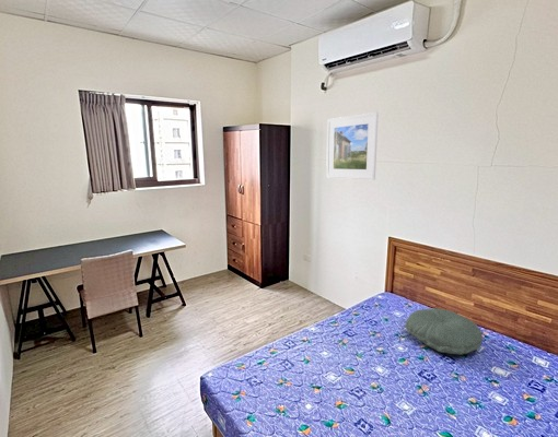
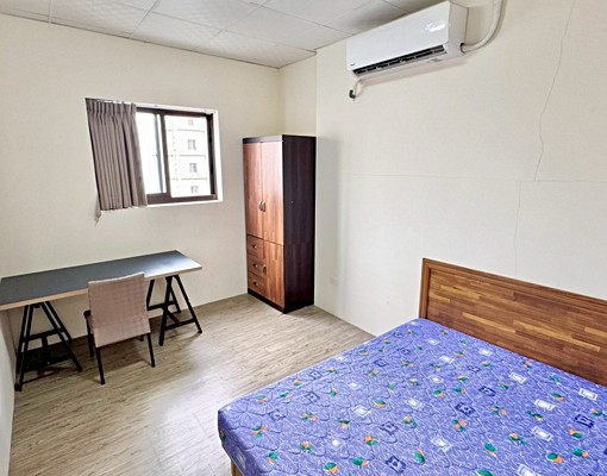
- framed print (349, 147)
- pillow (443, 328)
